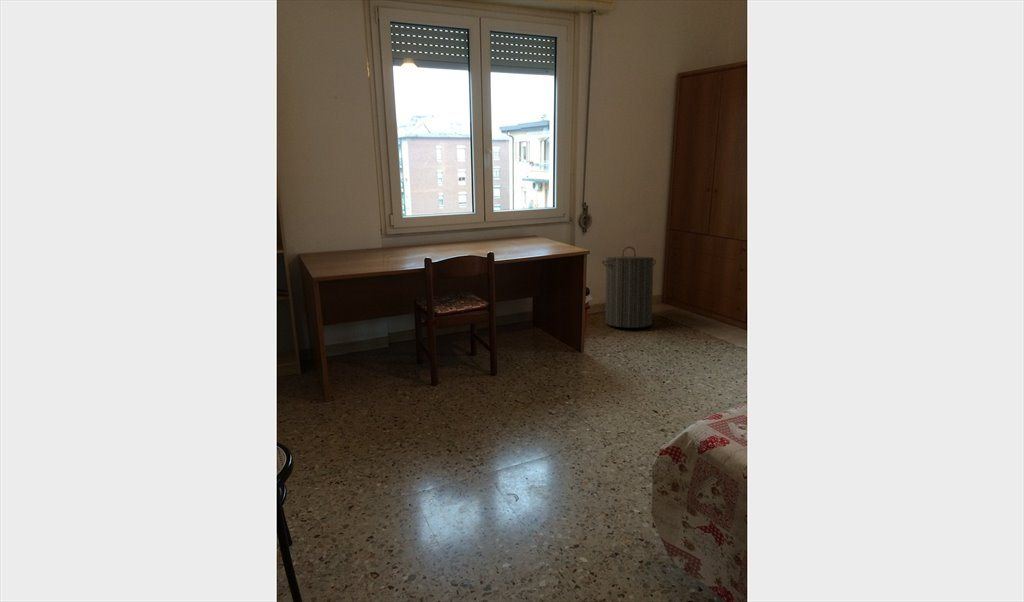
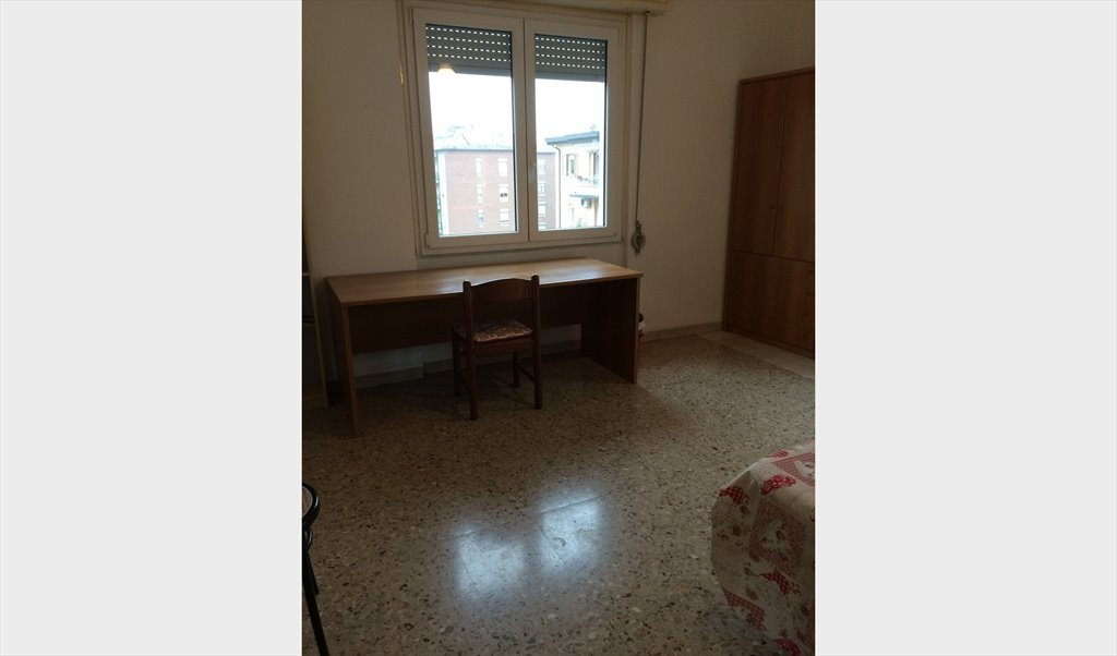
- laundry hamper (629, 285)
